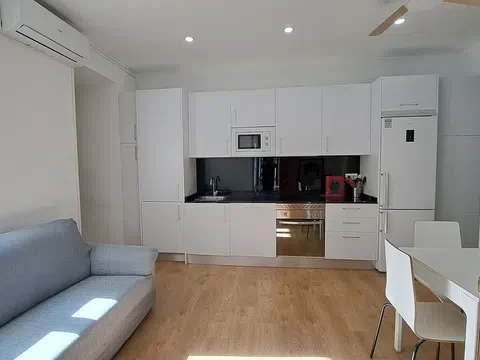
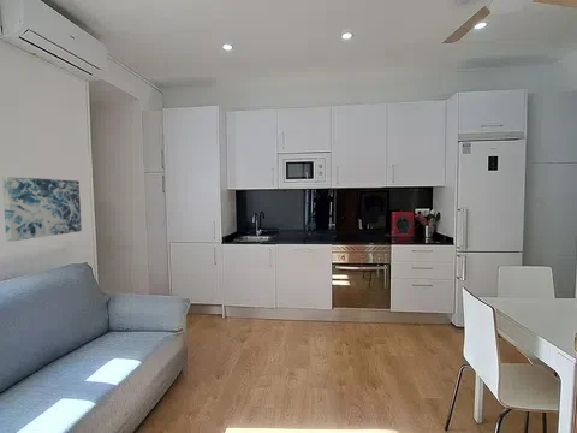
+ wall art (46, 207)
